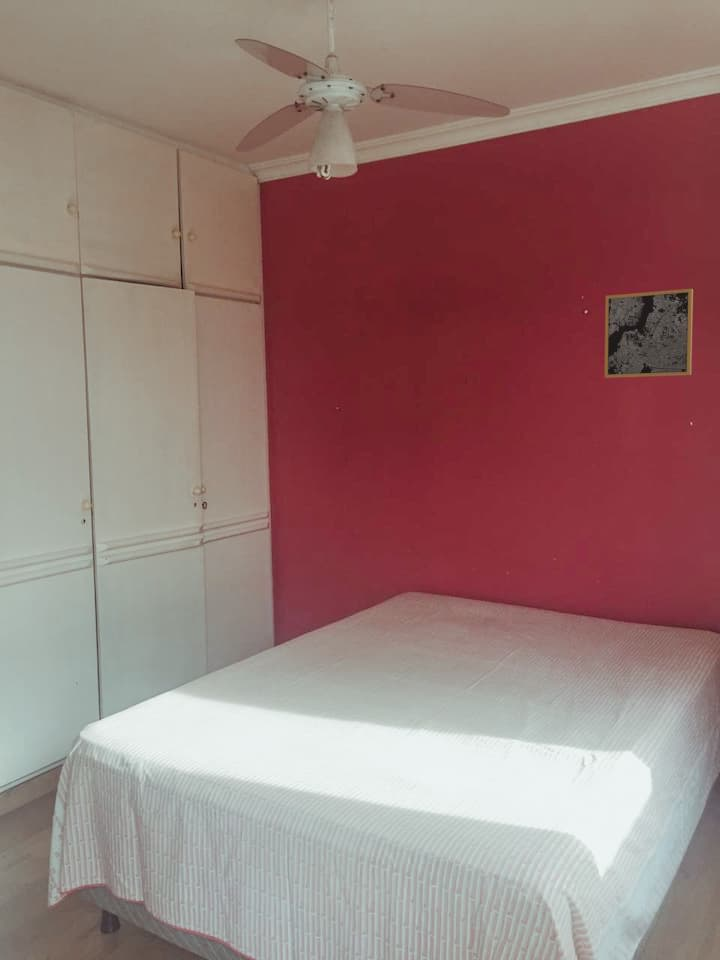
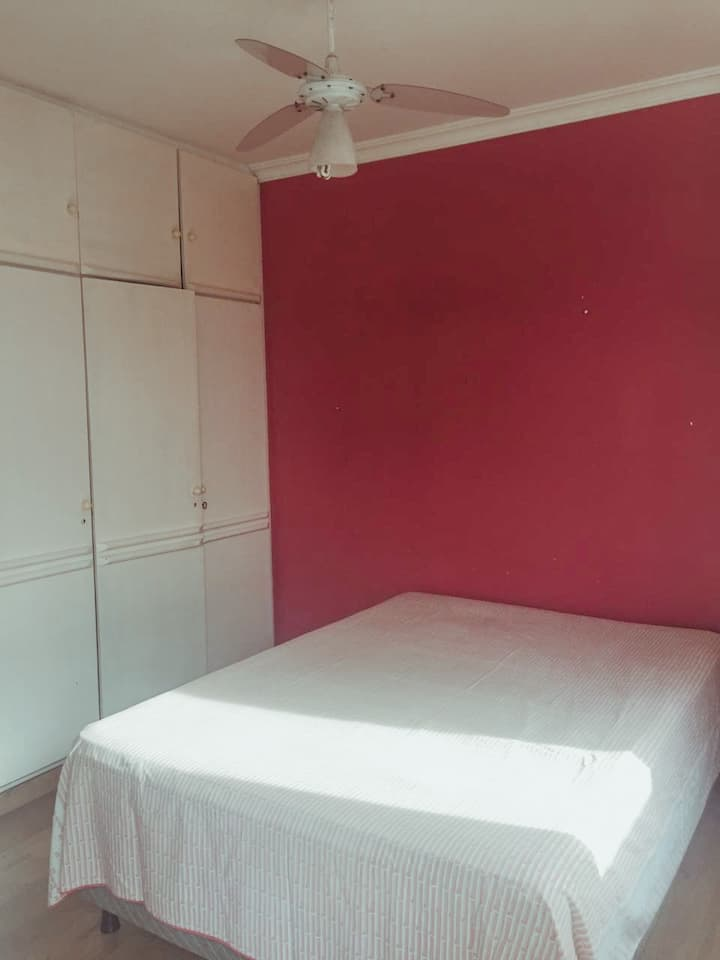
- wall art (647, 334)
